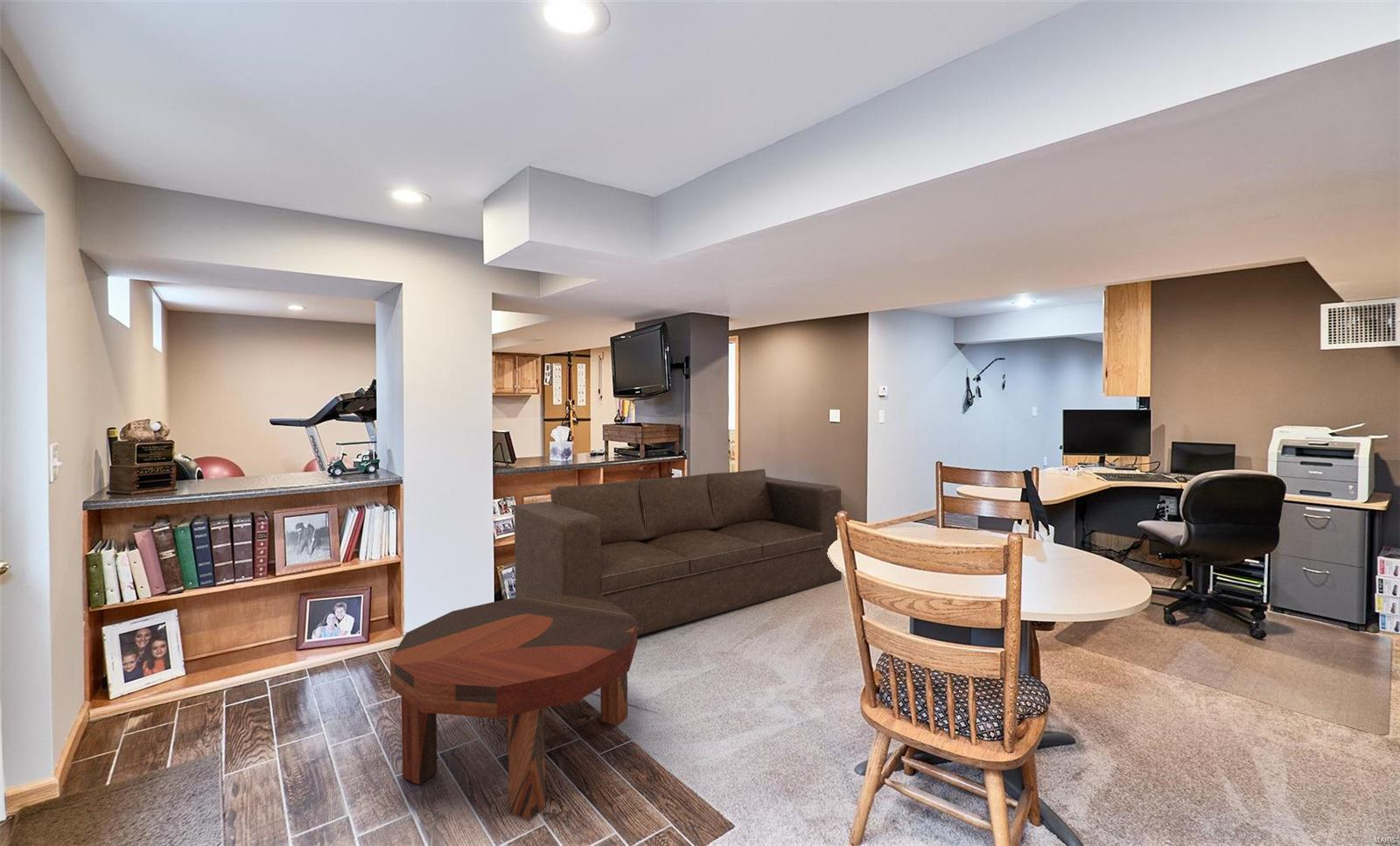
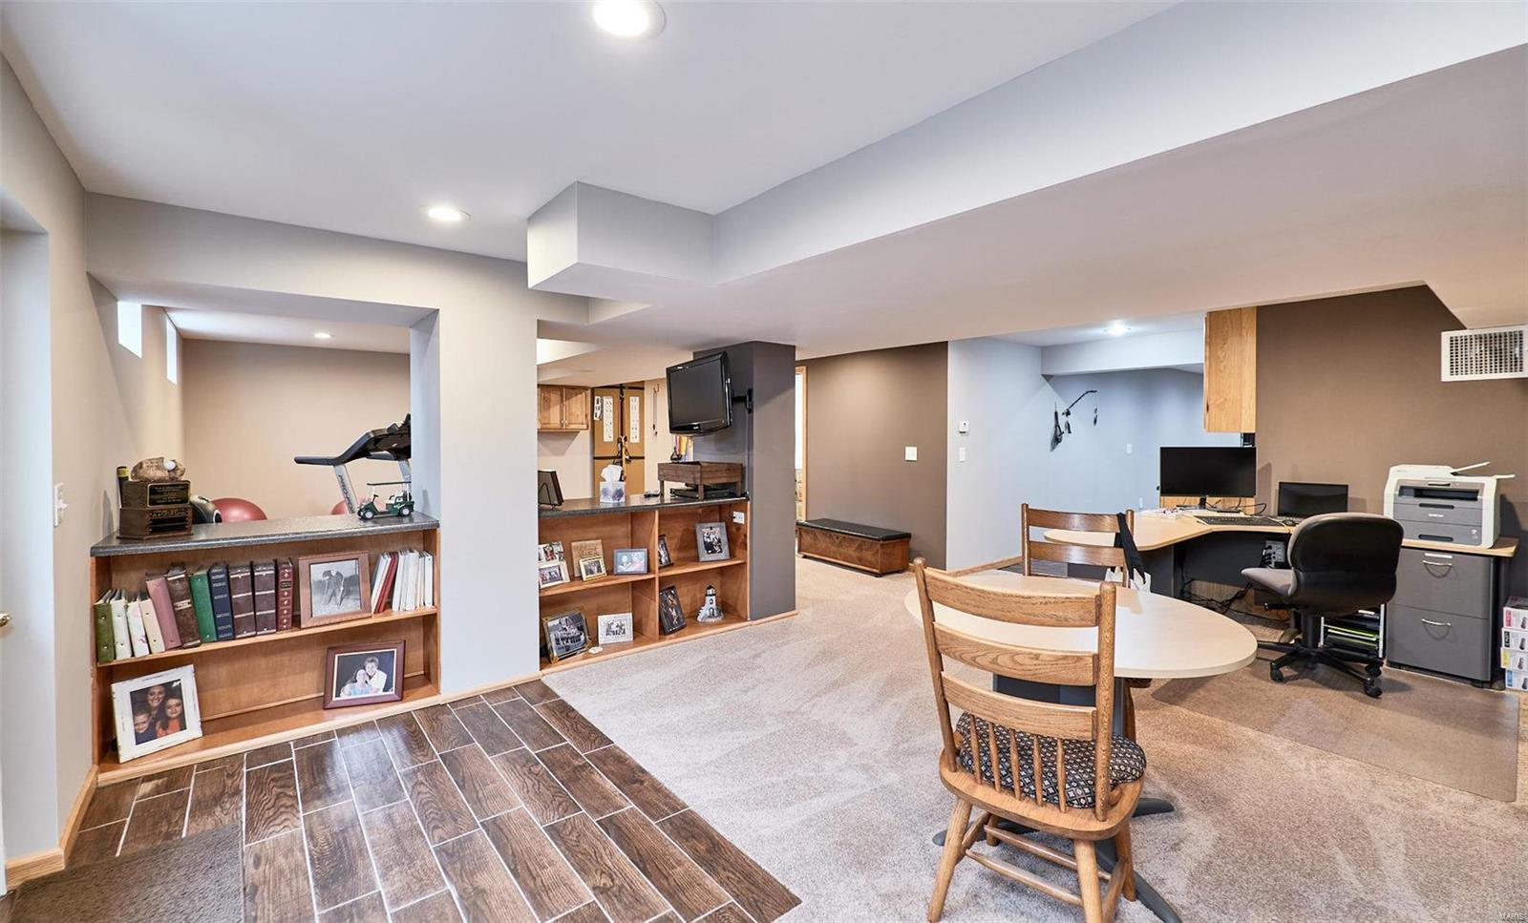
- coffee table (521, 689)
- sofa (693, 538)
